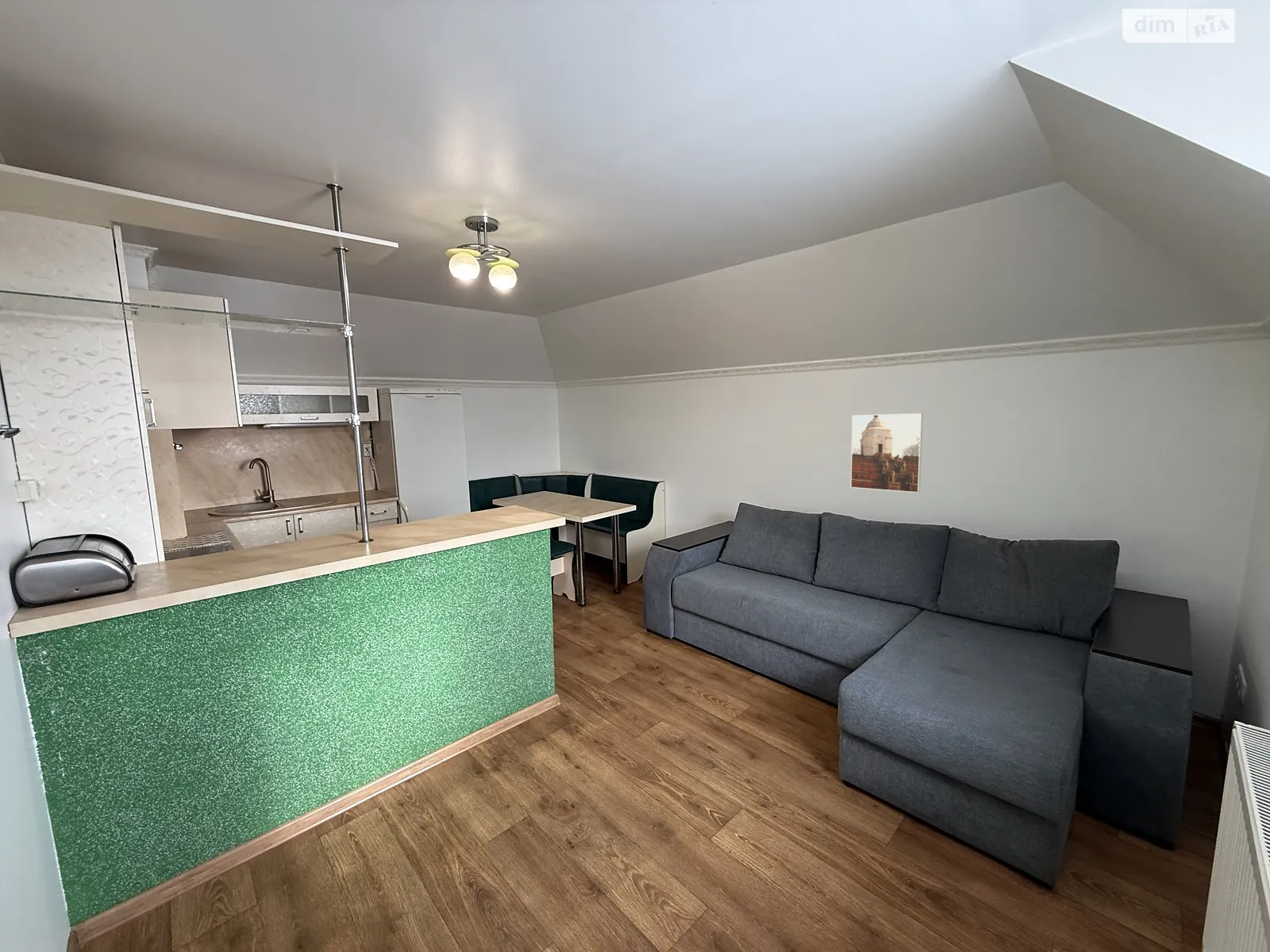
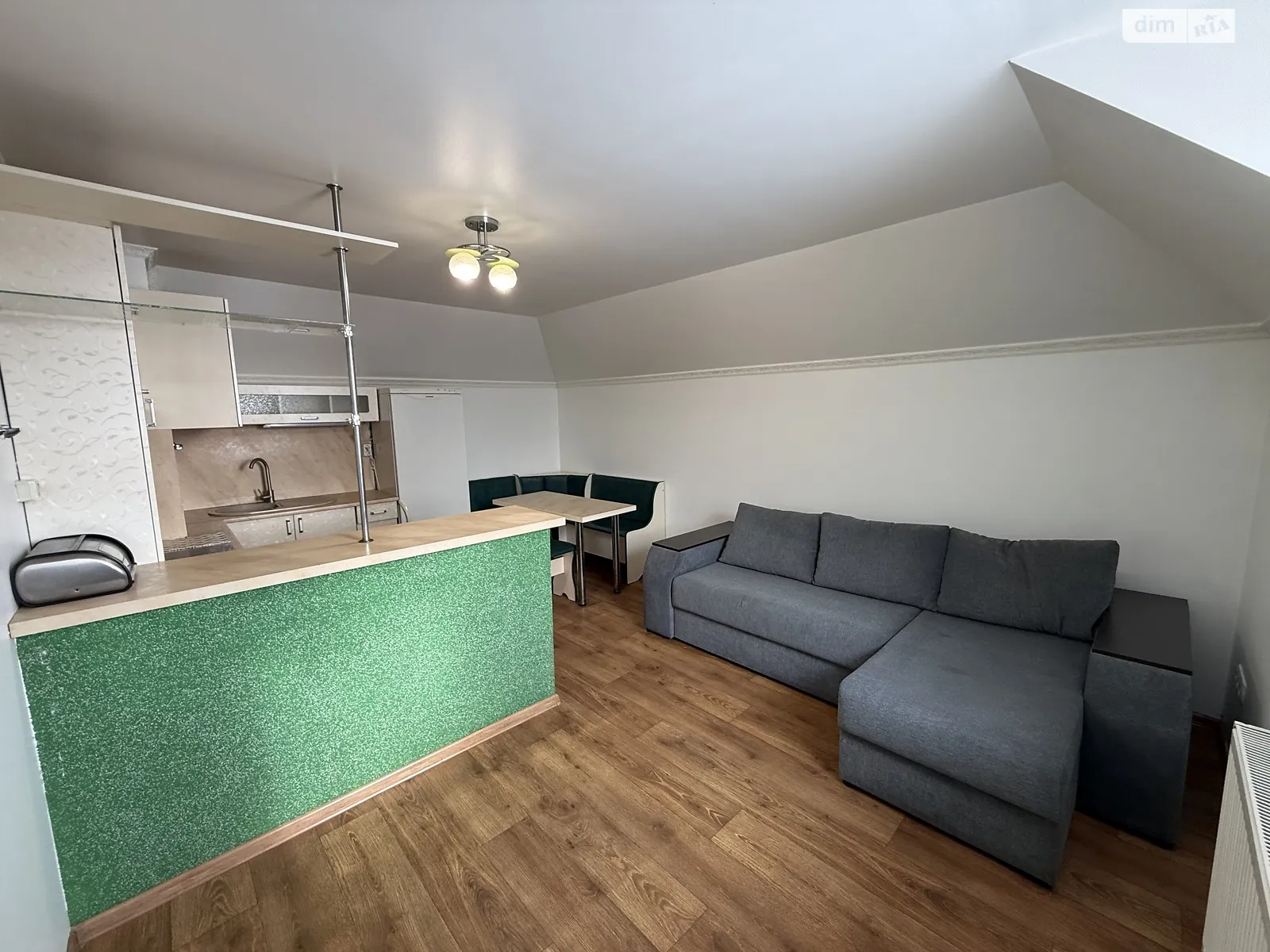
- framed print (884, 452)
